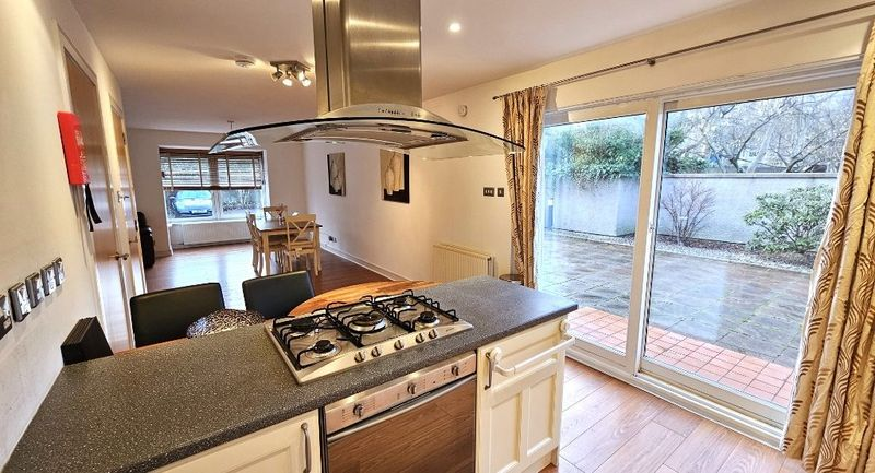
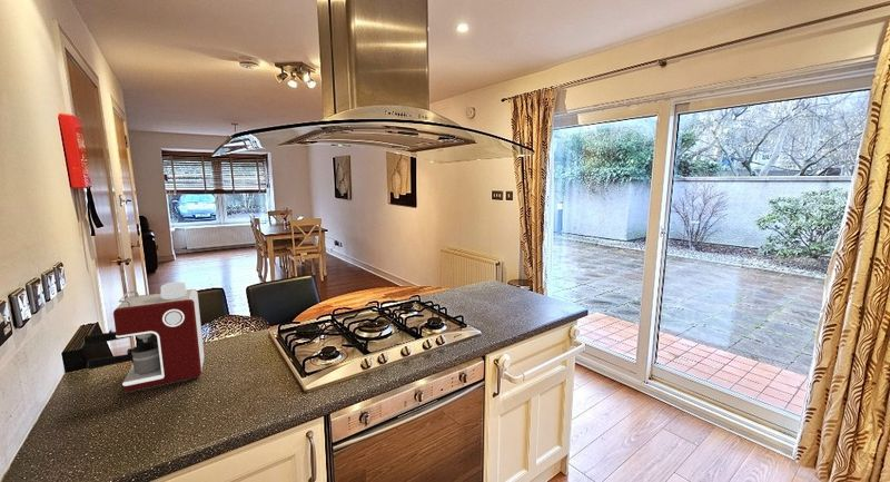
+ coffee maker (145, 333)
